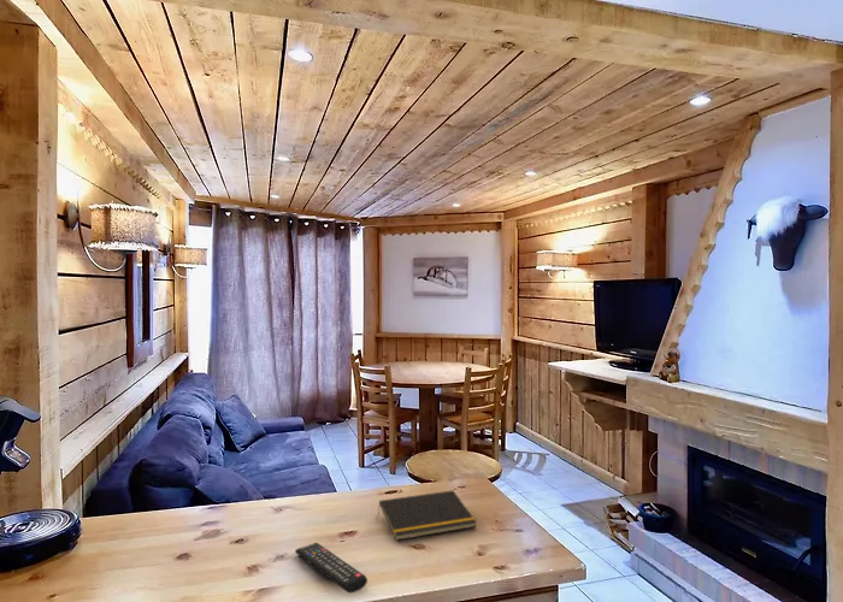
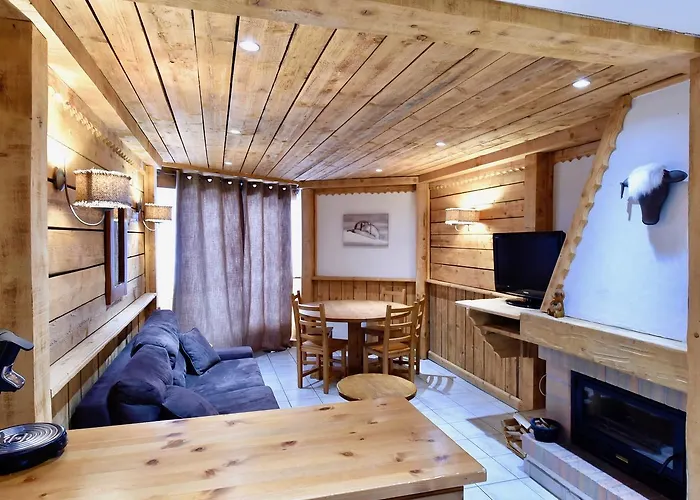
- notepad (426, 513)
- remote control (329, 566)
